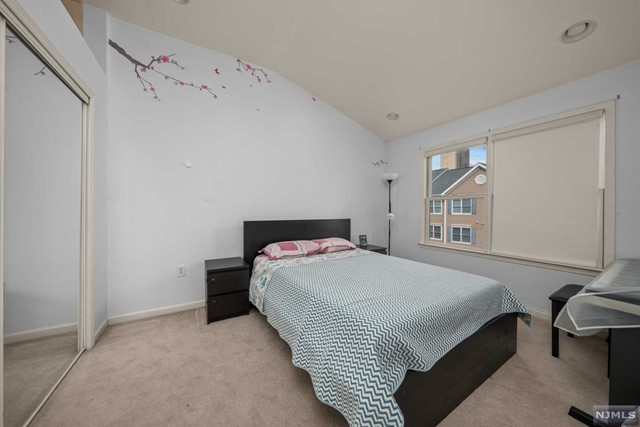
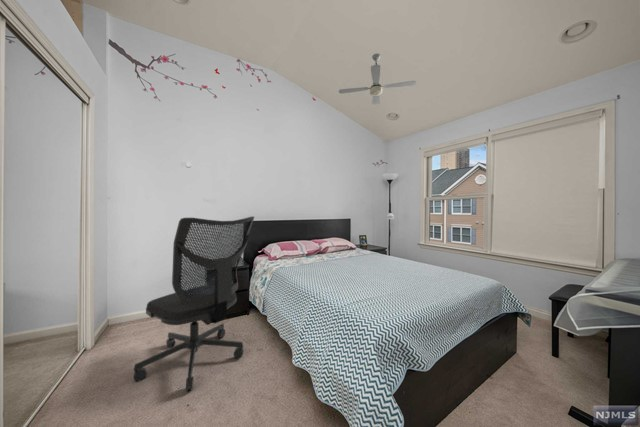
+ office chair (195, 288)
+ ceiling fan (376, 74)
